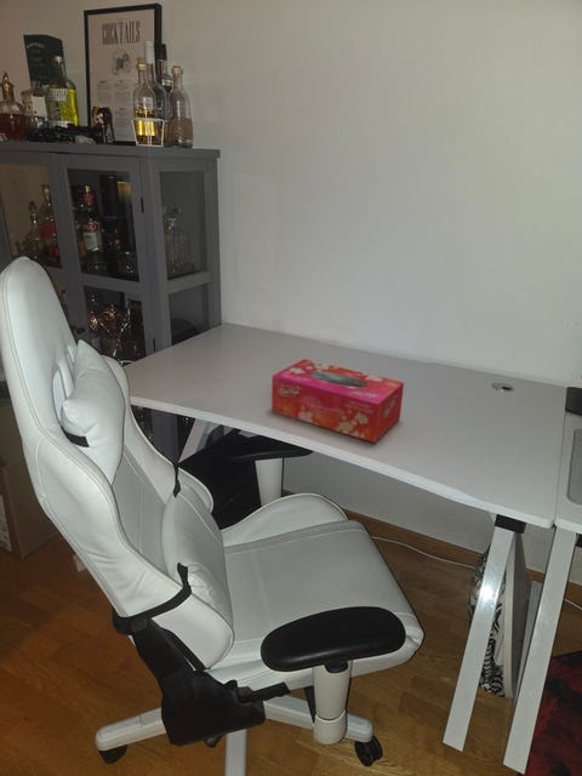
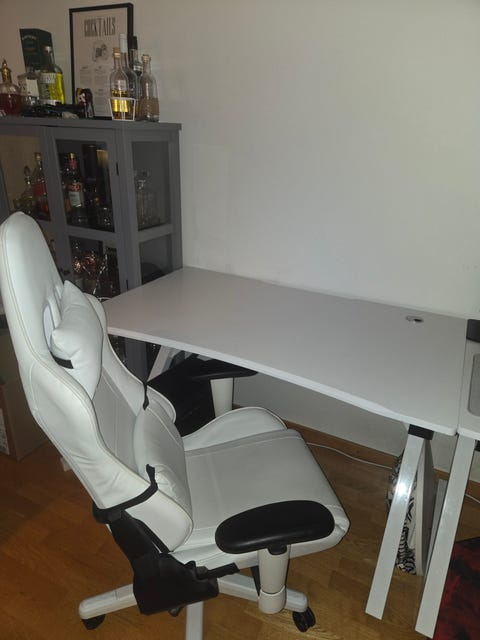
- tissue box (336, 396)
